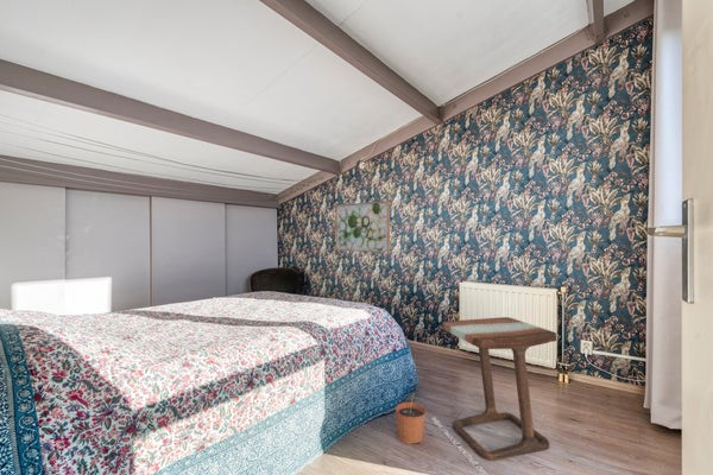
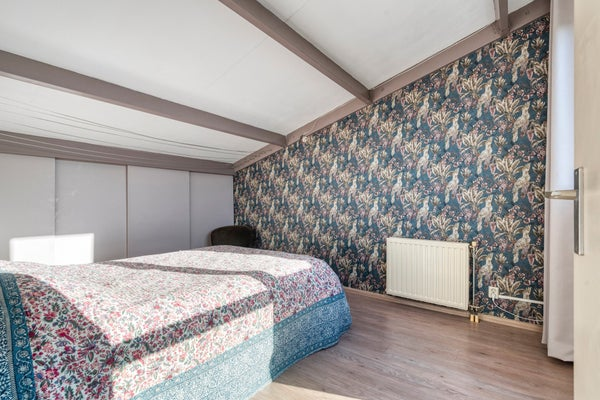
- side table (492, 382)
- plant pot (410, 416)
- wall art (360, 227)
